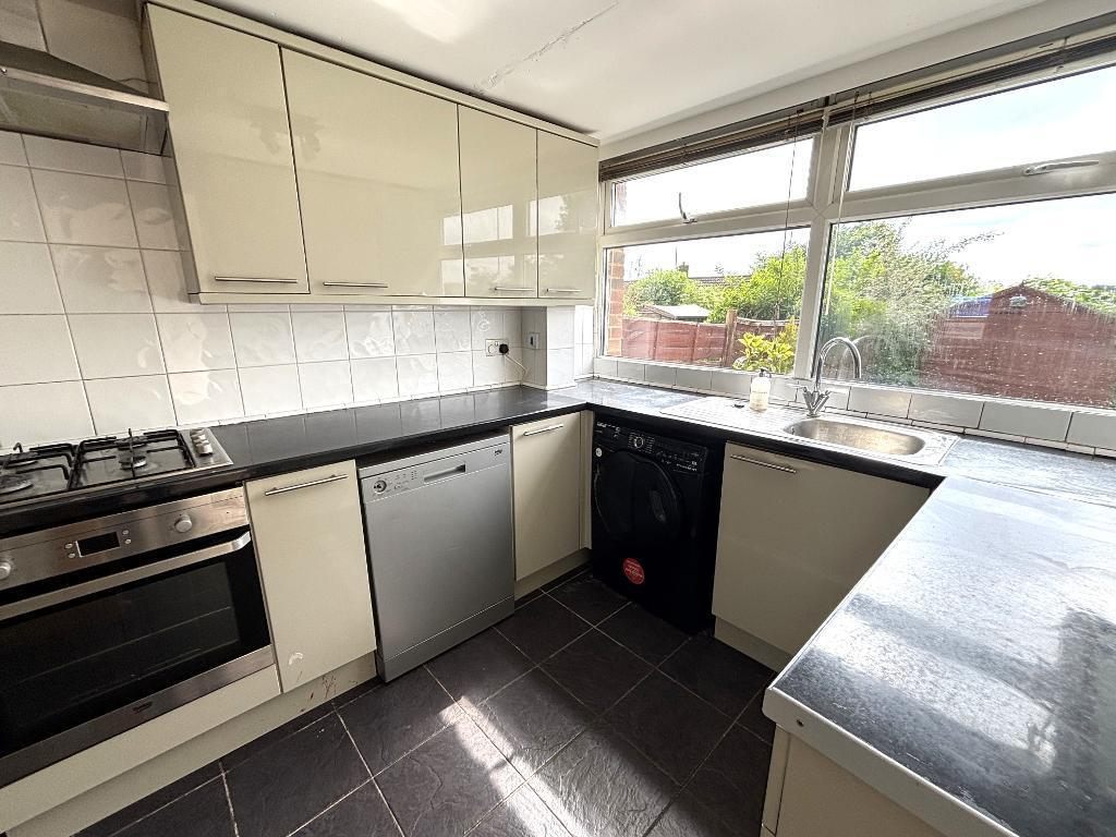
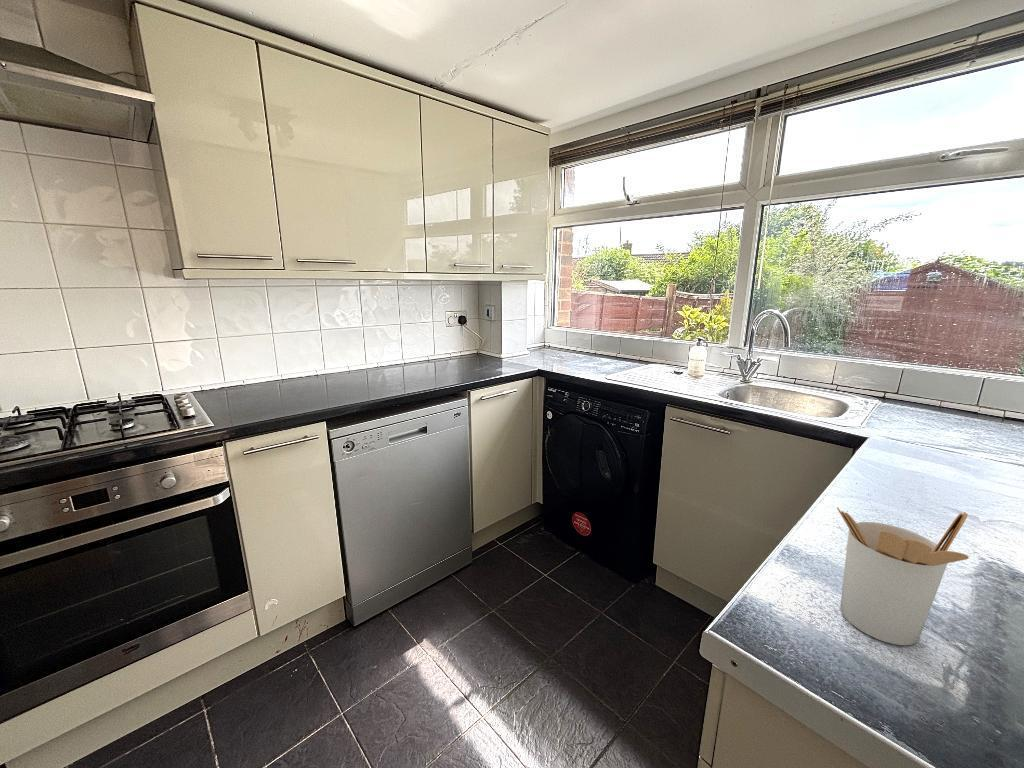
+ utensil holder (896, 574)
